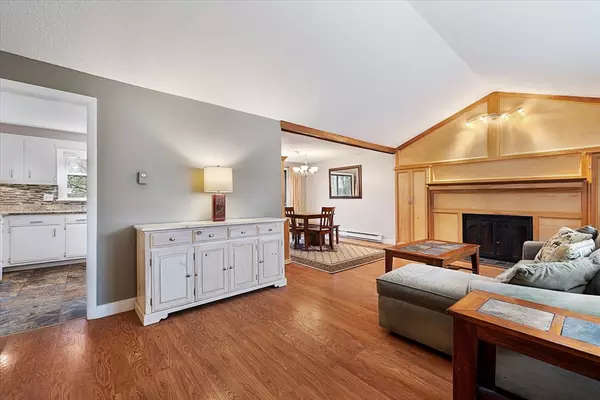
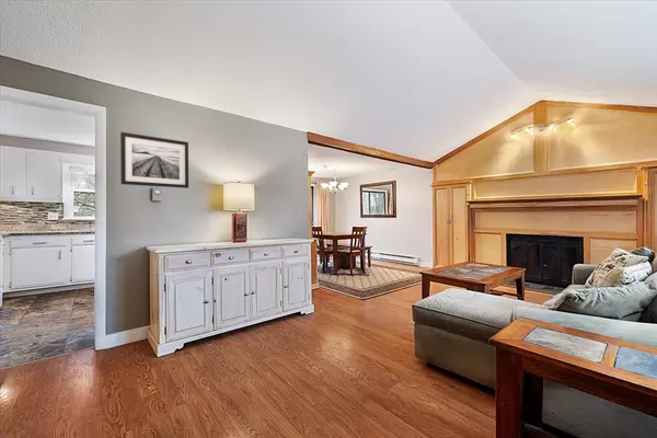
+ wall art (157, 161)
